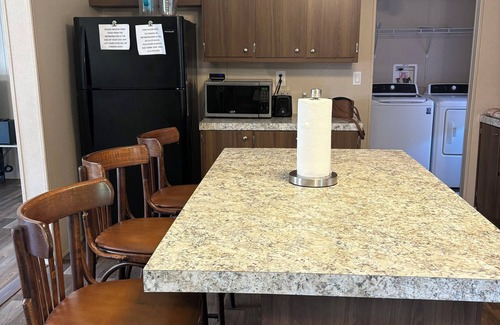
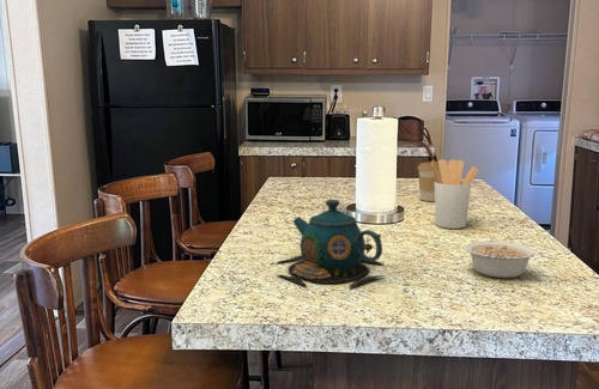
+ coffee cup (431, 180)
+ utensil holder (450, 190)
+ legume (502, 257)
+ teapot (331, 236)
